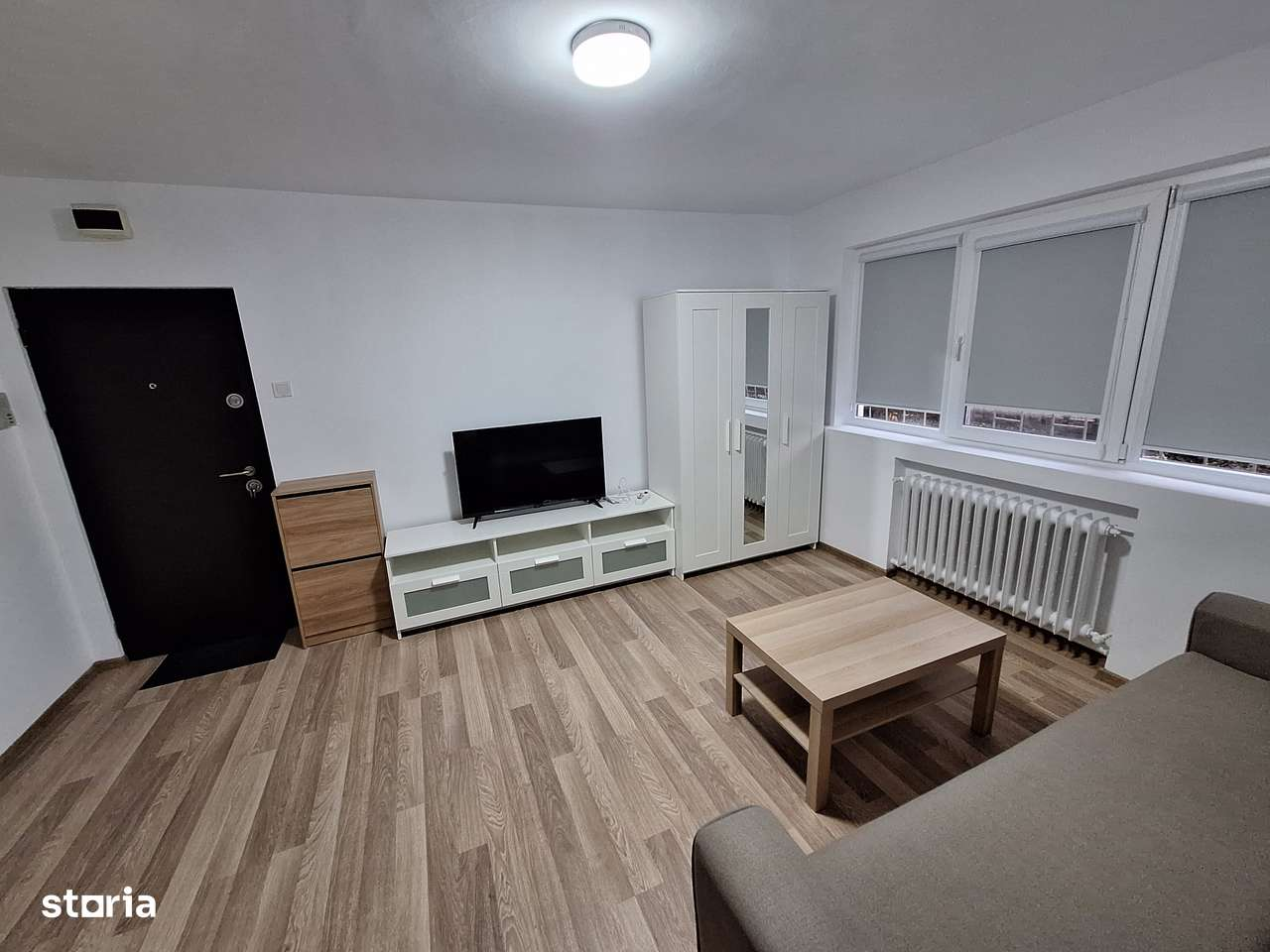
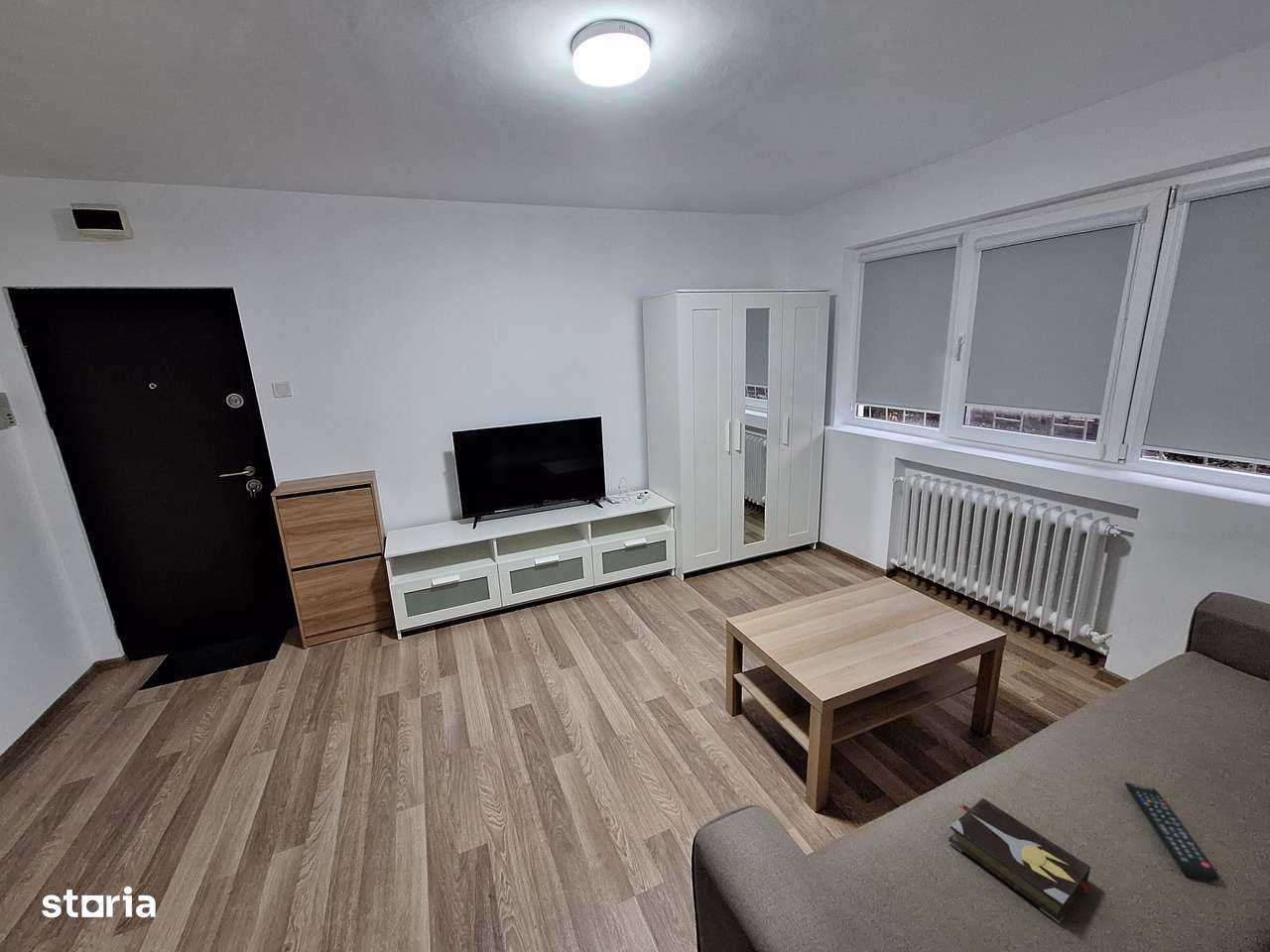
+ remote control (1166, 826)
+ hardback book (1016, 851)
